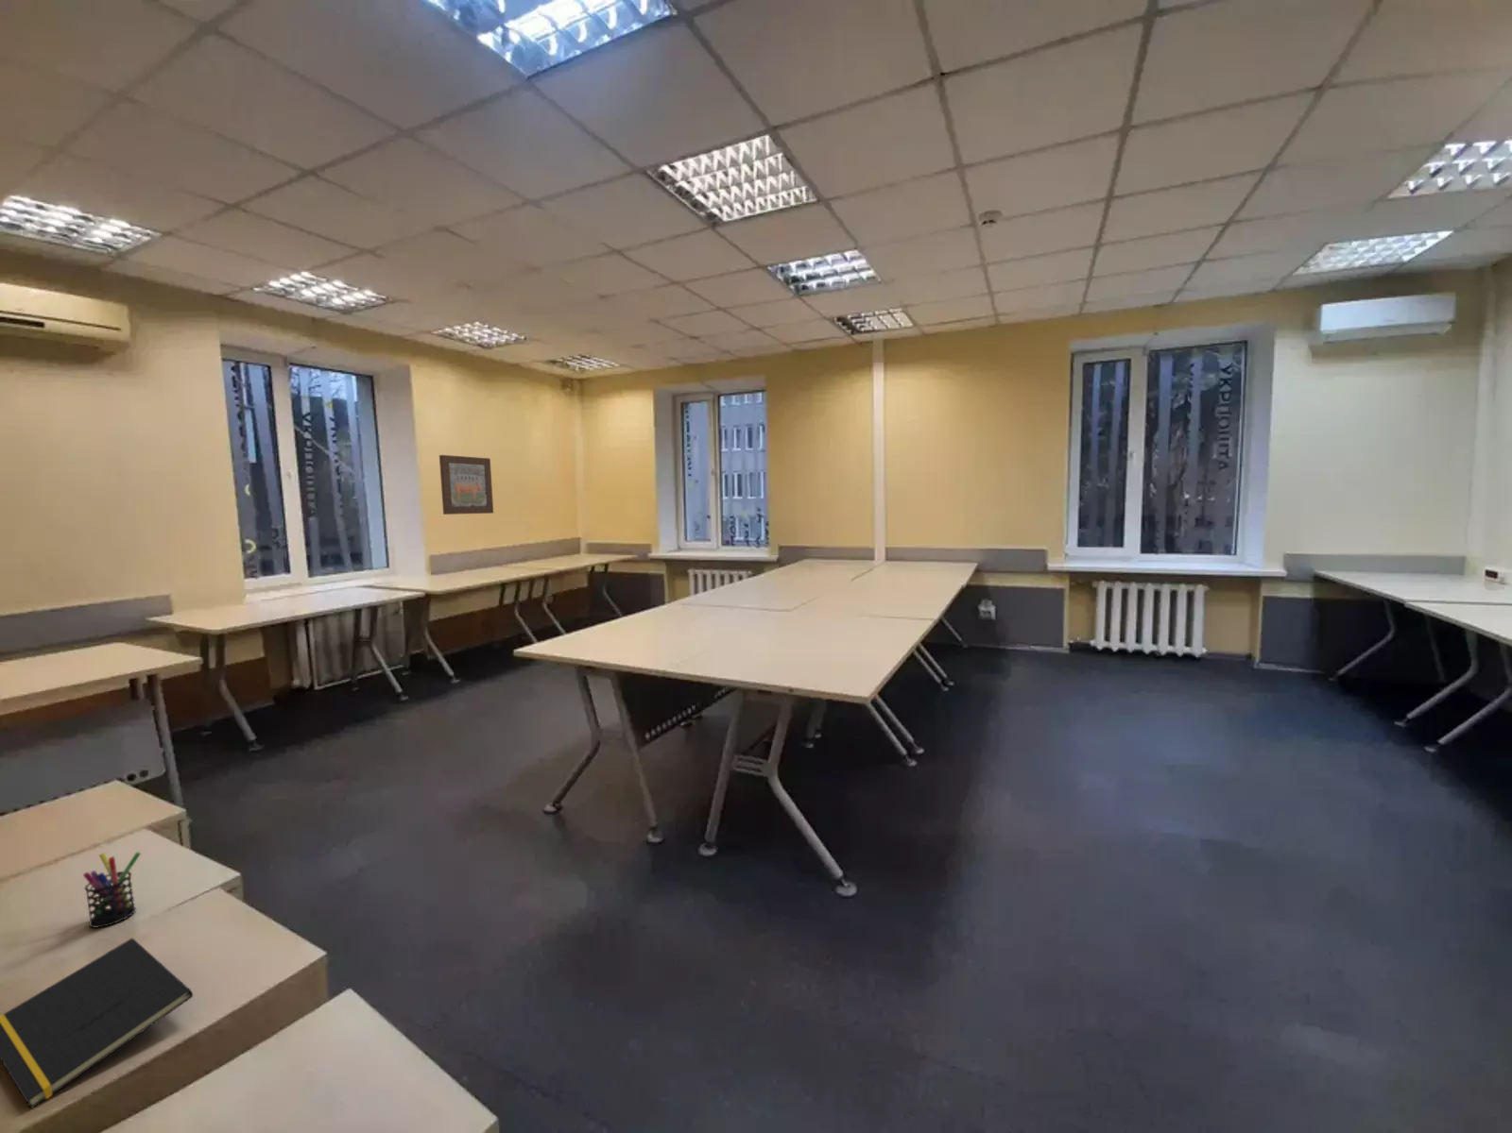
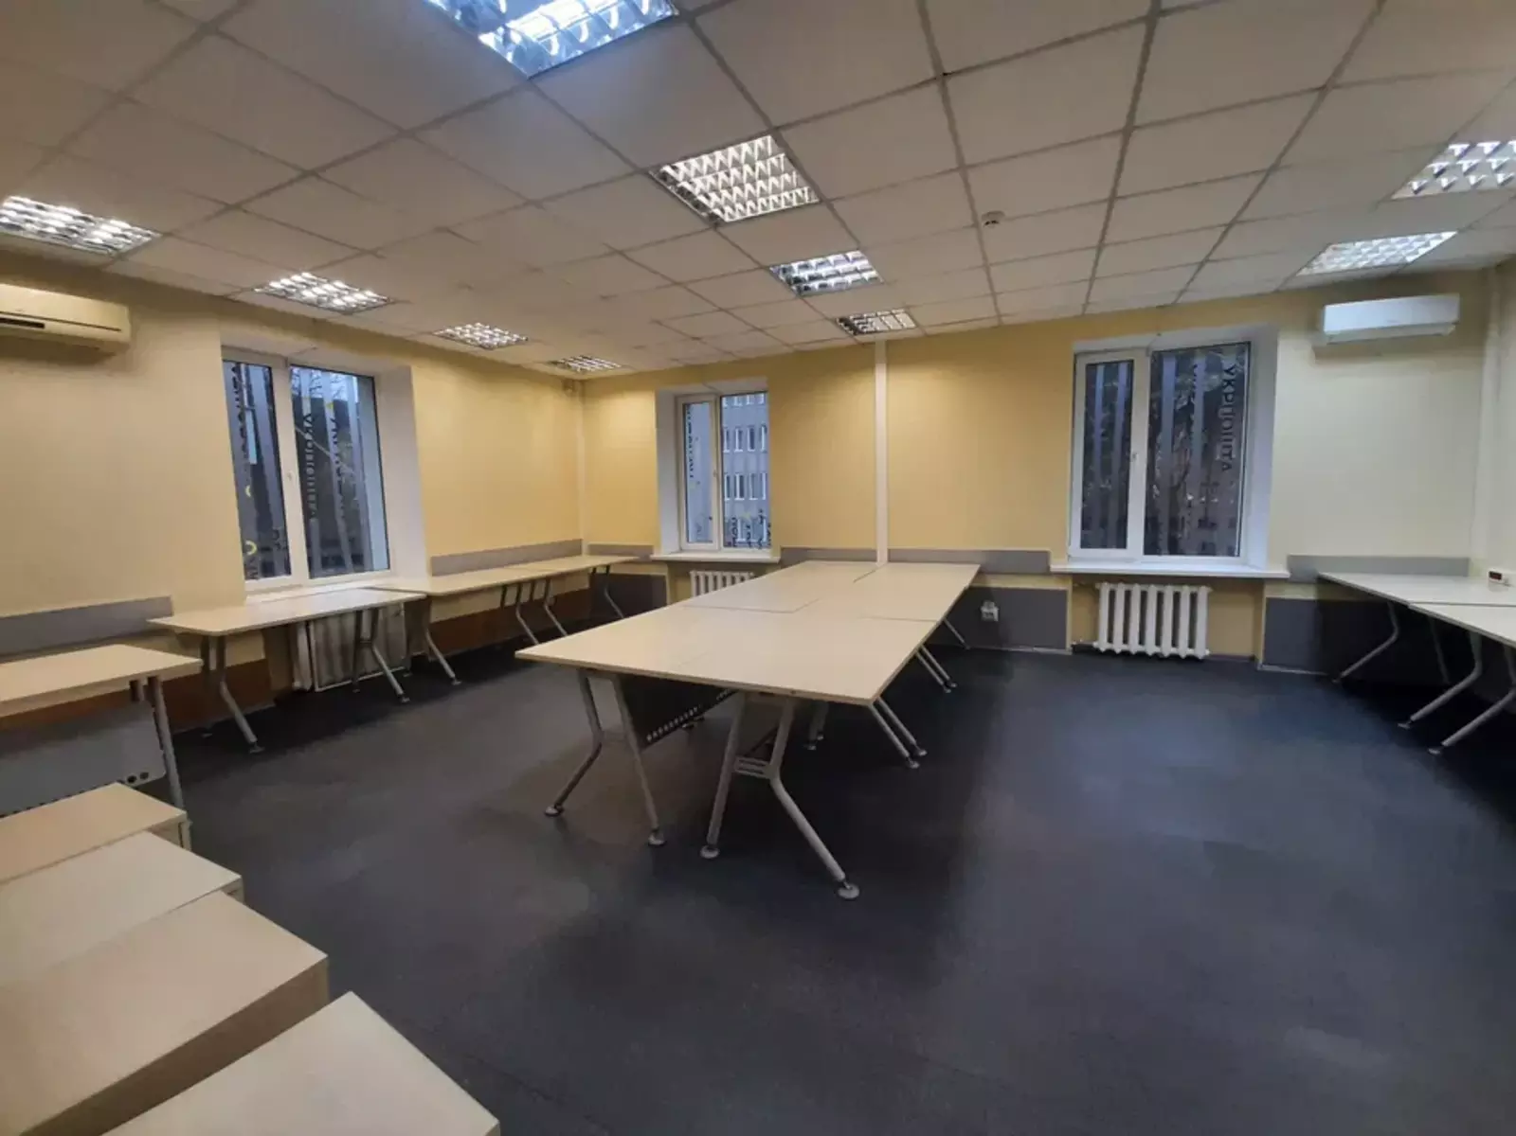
- wall art (467, 486)
- pen holder (114, 884)
- notepad (88, 1012)
